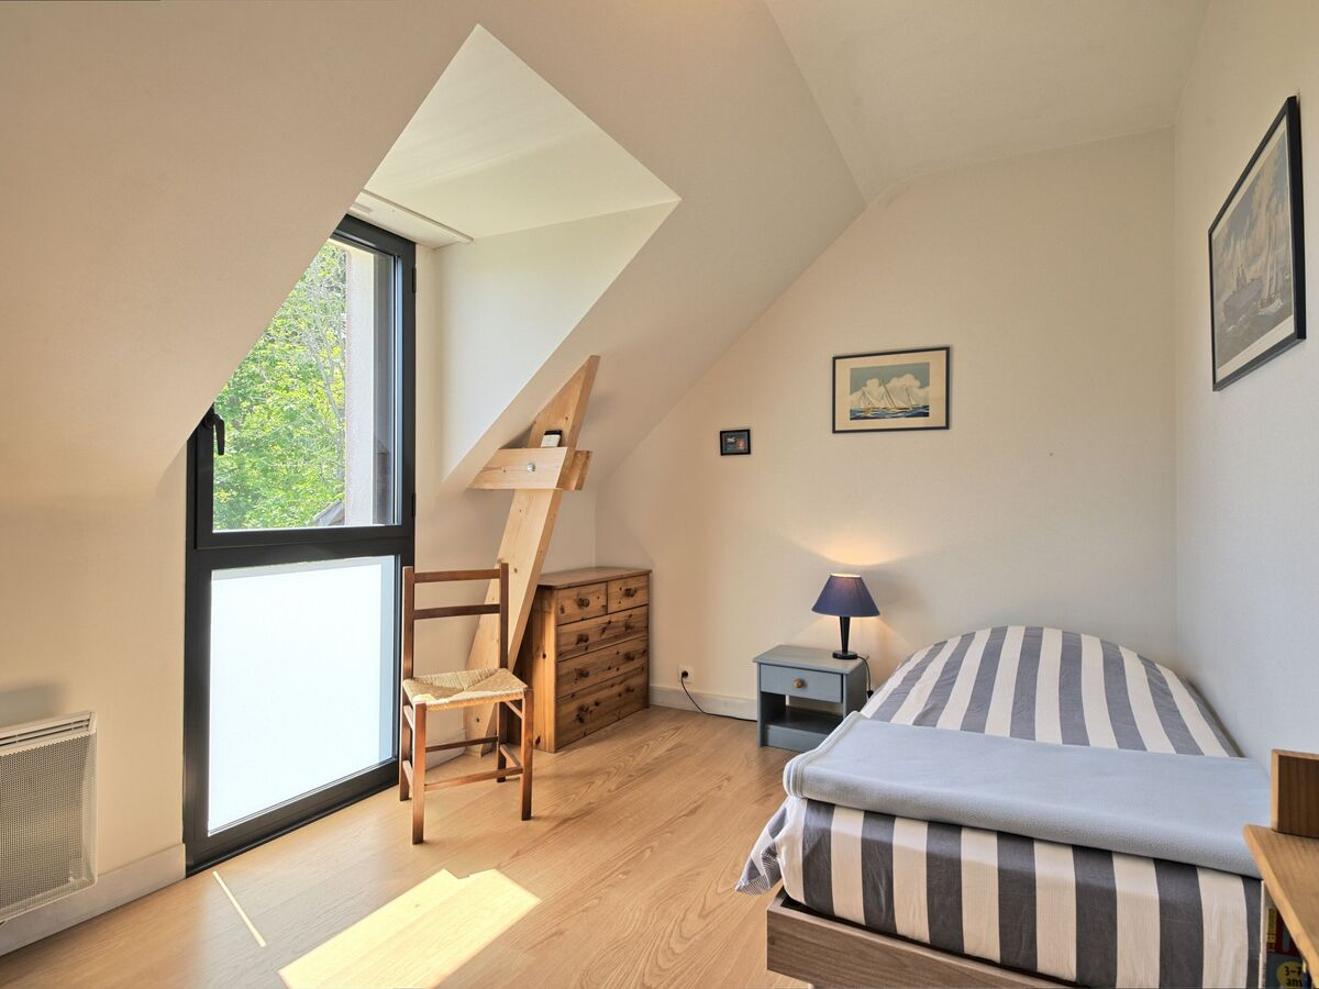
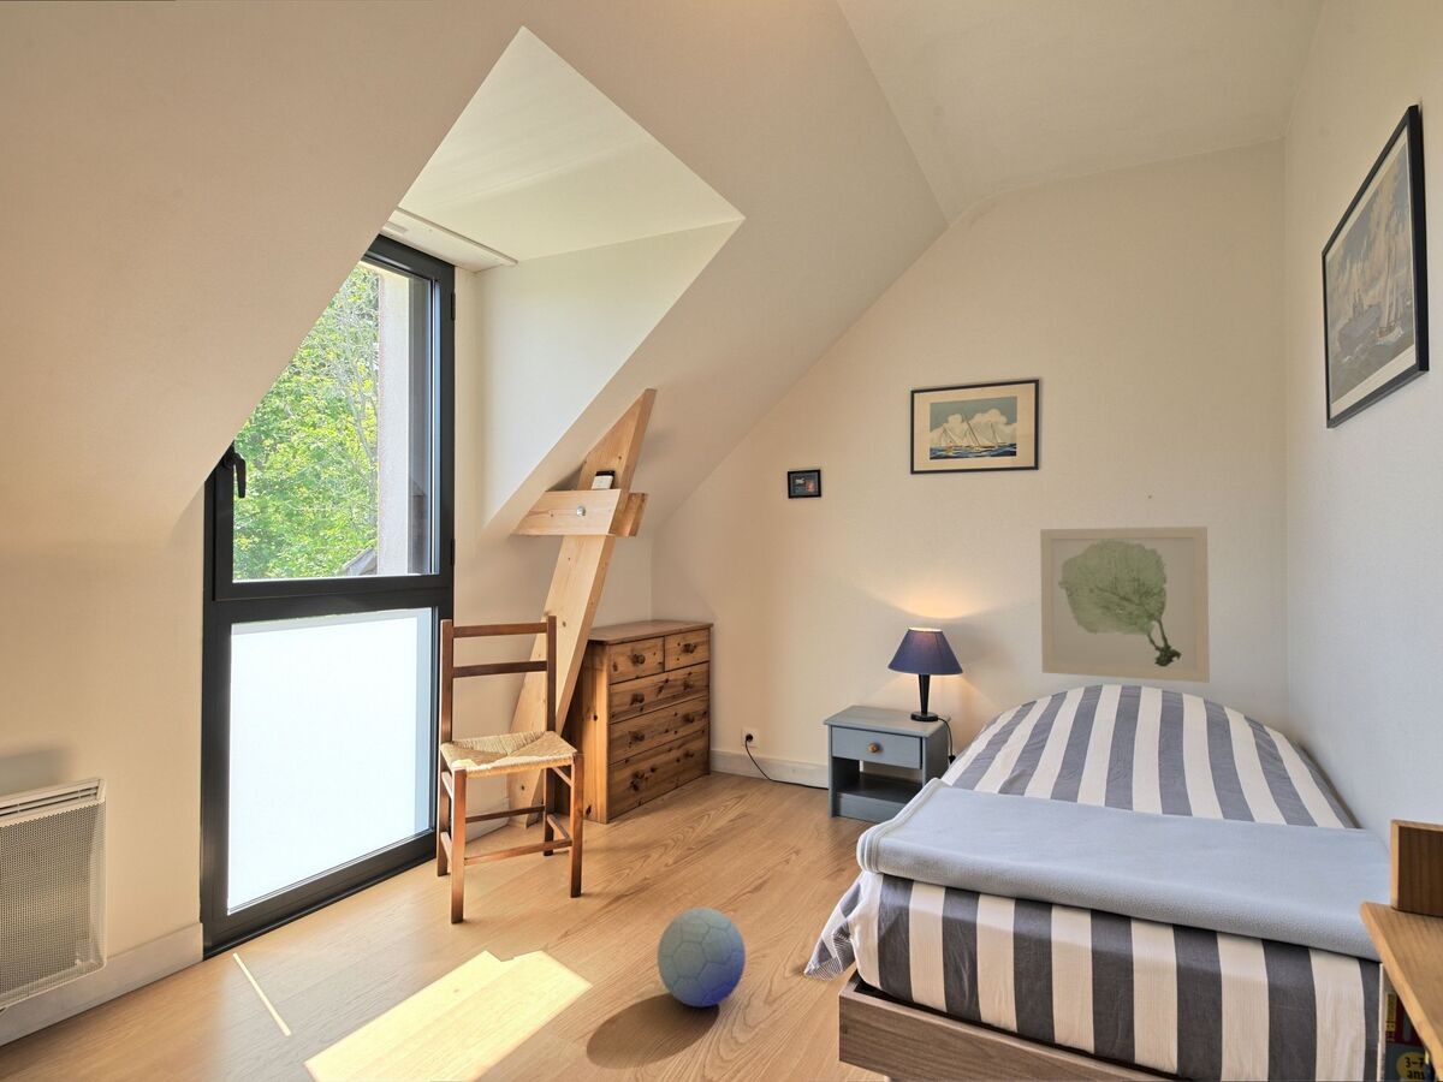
+ ball (701, 956)
+ wall art (1121, 602)
